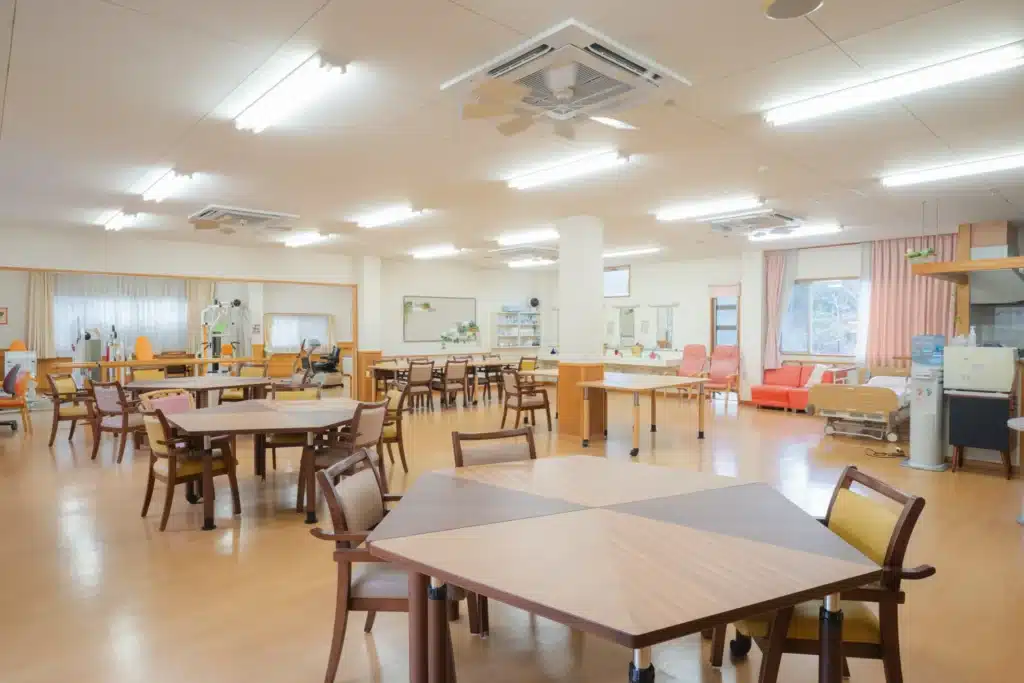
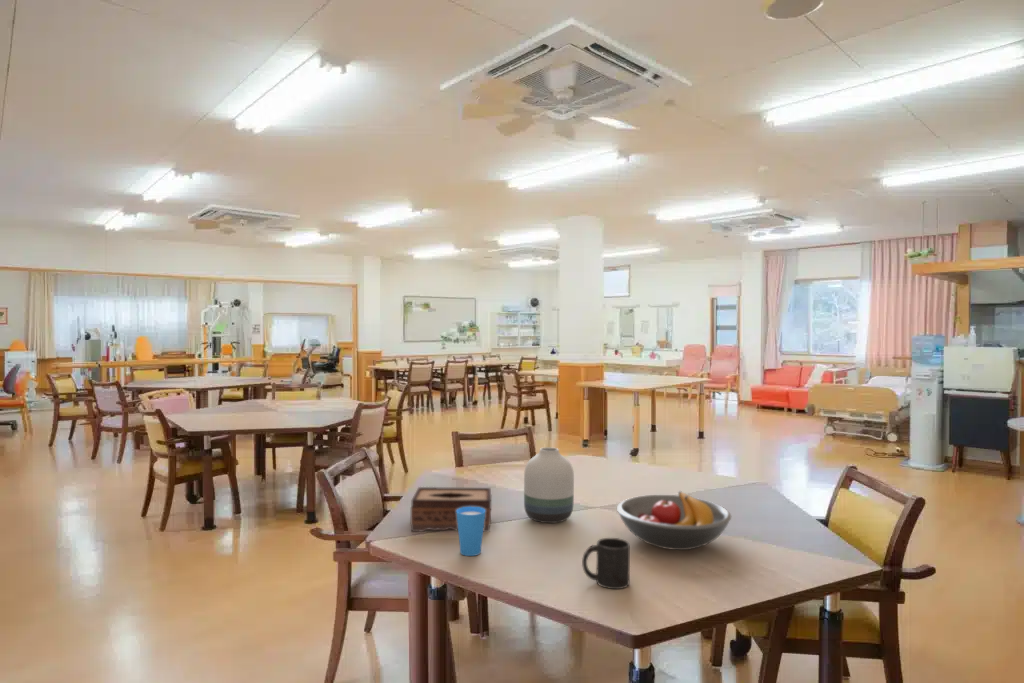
+ mug (605, 562)
+ cup (470, 531)
+ tissue box (452, 508)
+ vase (548, 484)
+ fruit bowl (672, 521)
